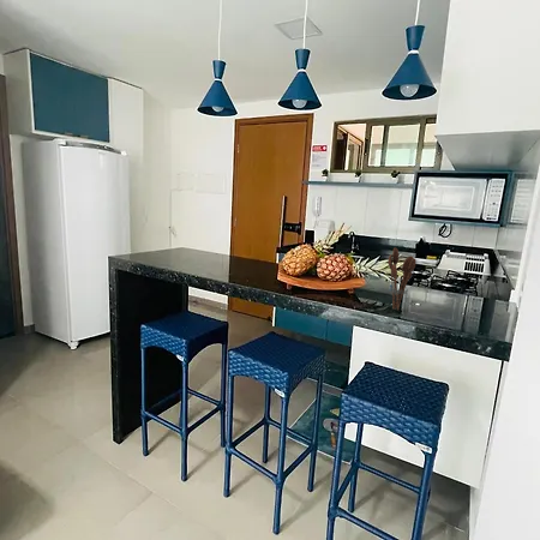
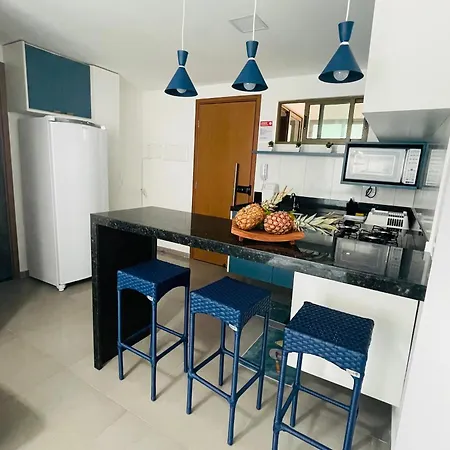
- utensil holder (402, 278)
